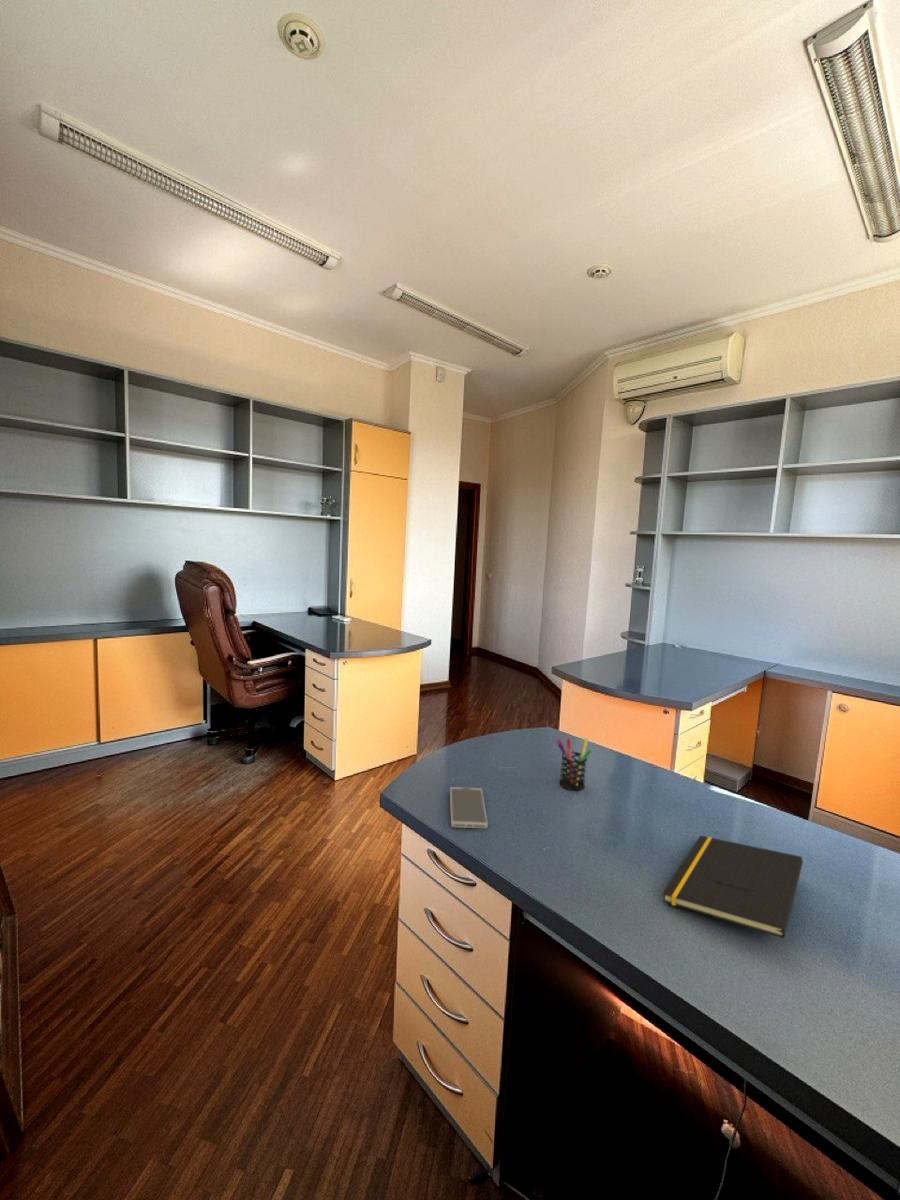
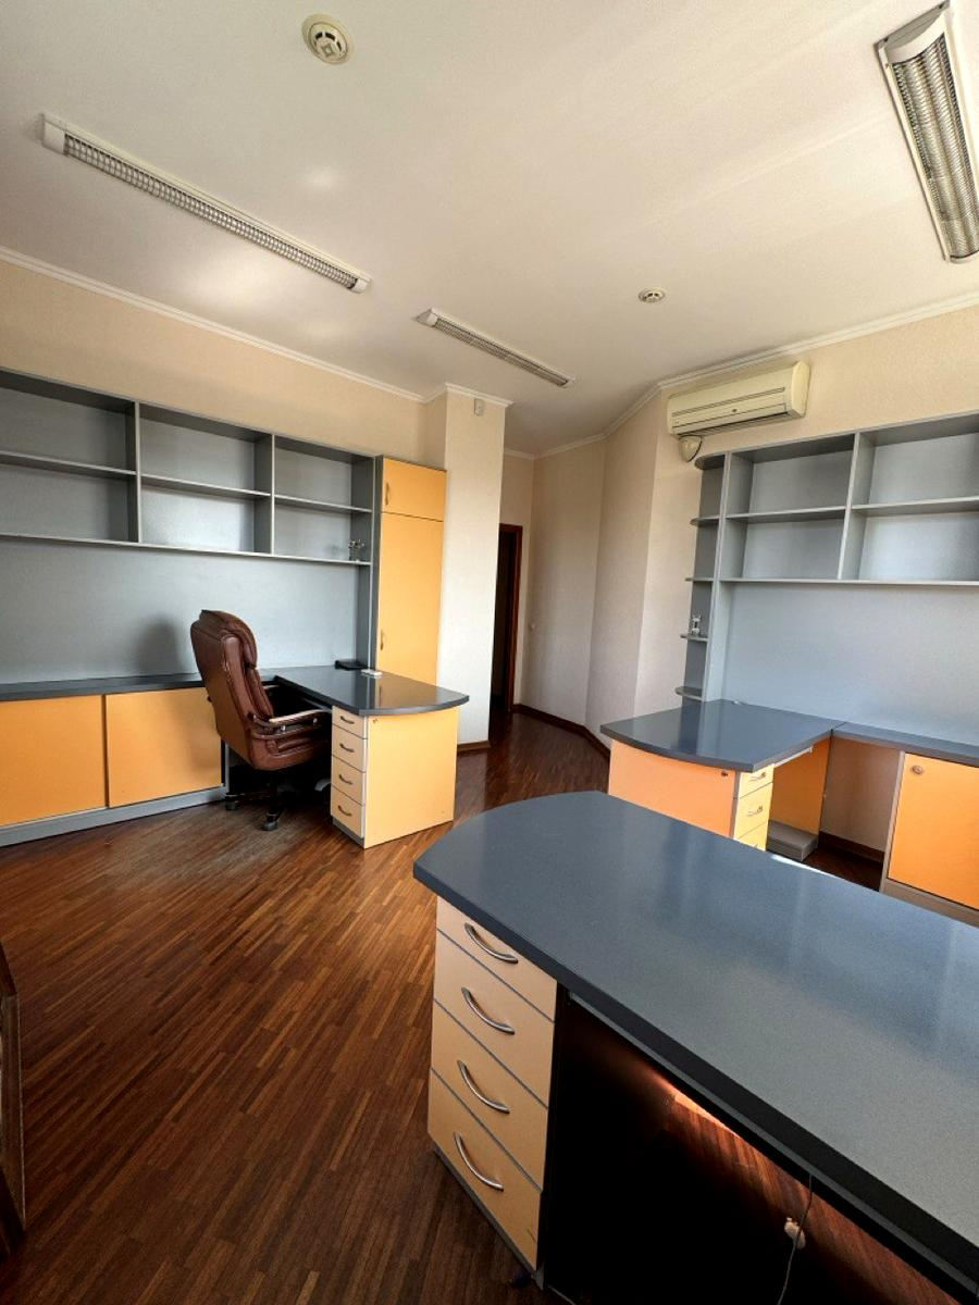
- notepad (735, 878)
- smartphone (467, 806)
- pen holder (575, 761)
